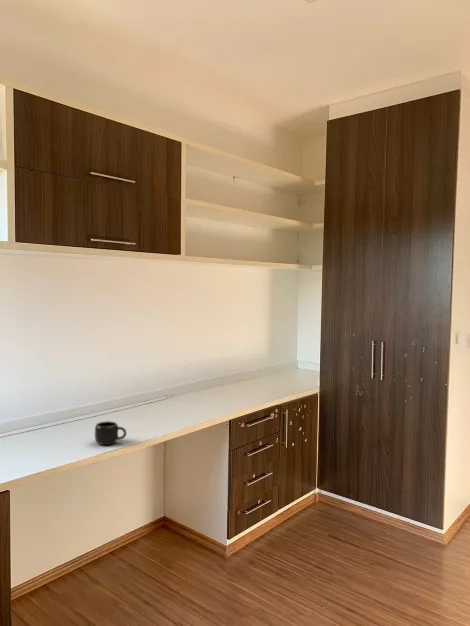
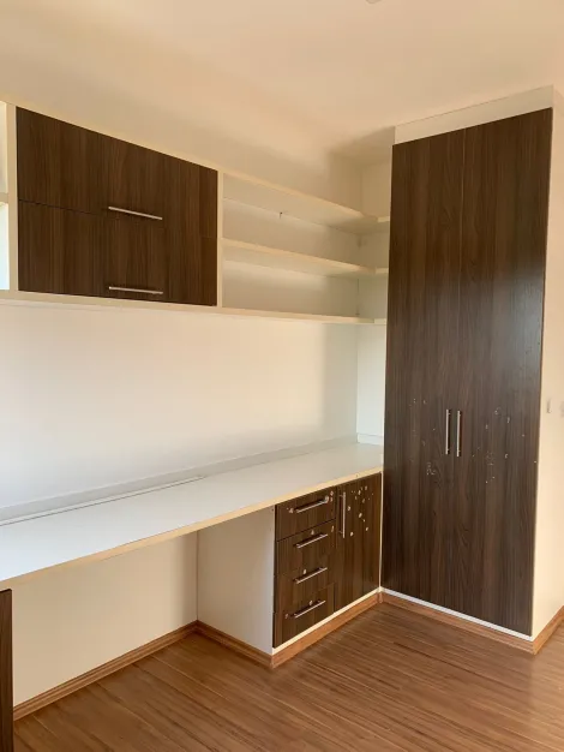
- mug (108, 433)
